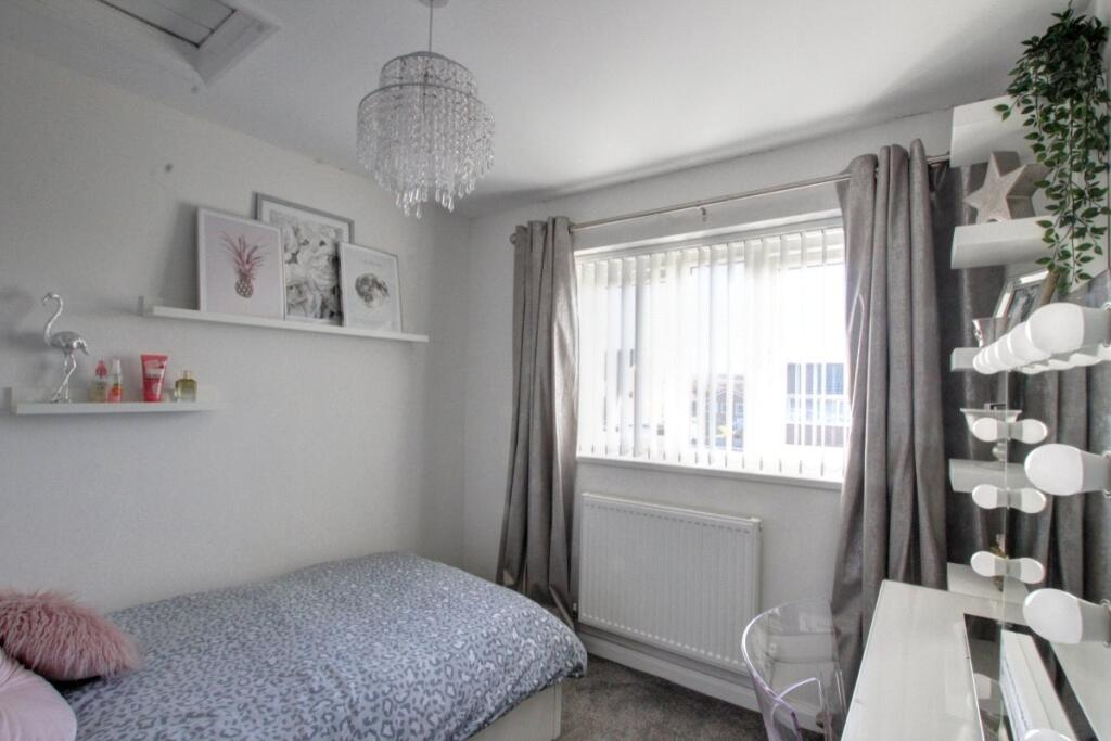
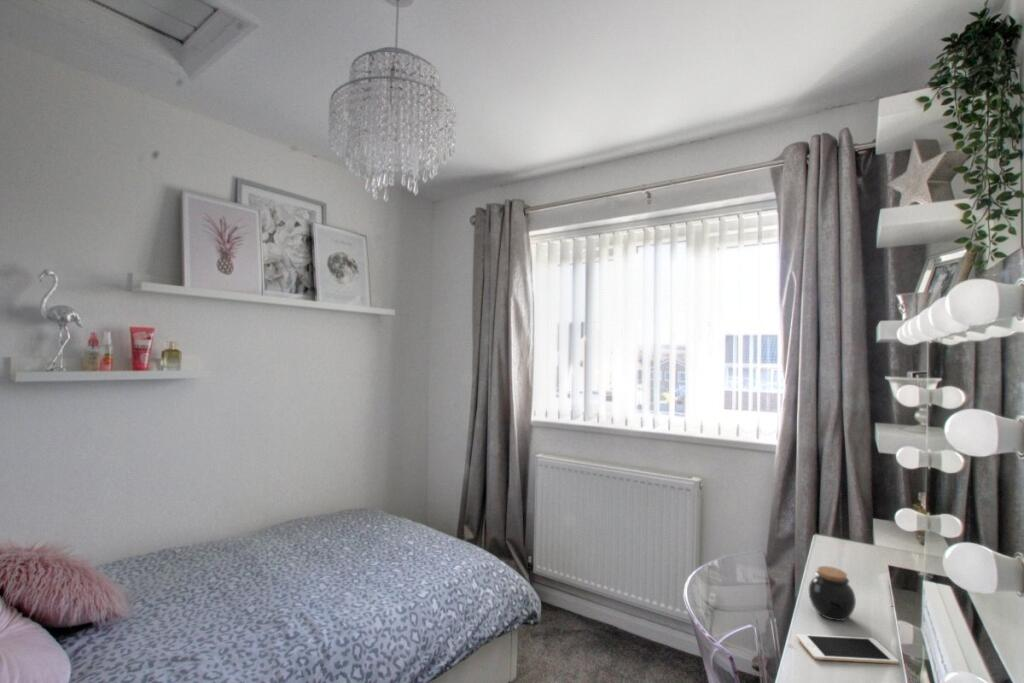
+ jar (831, 592)
+ cell phone (845, 648)
